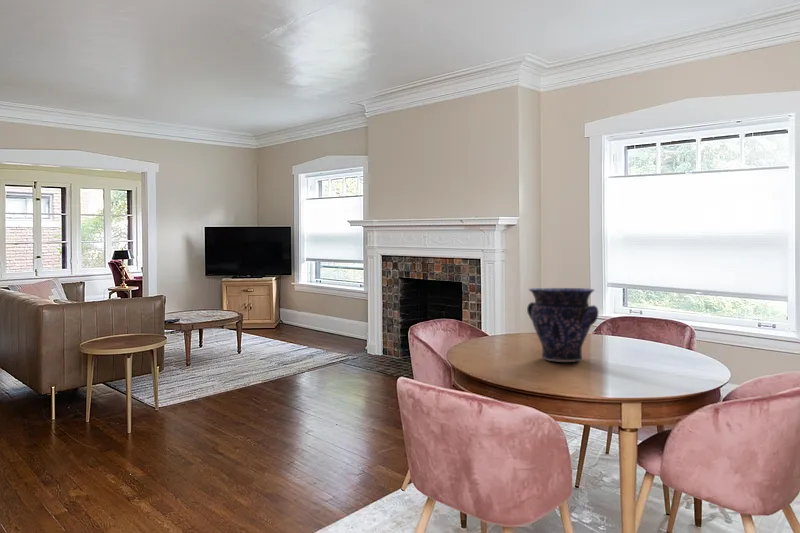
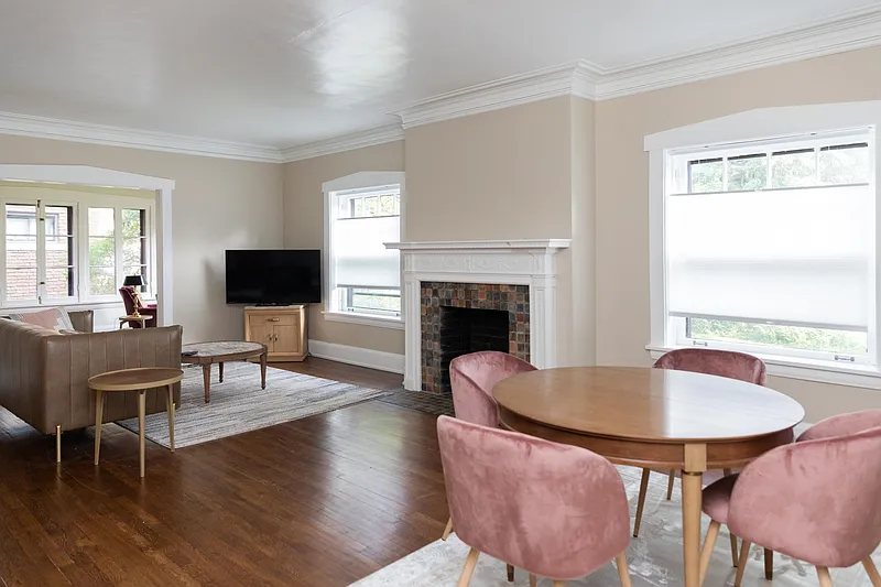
- vase (561, 324)
